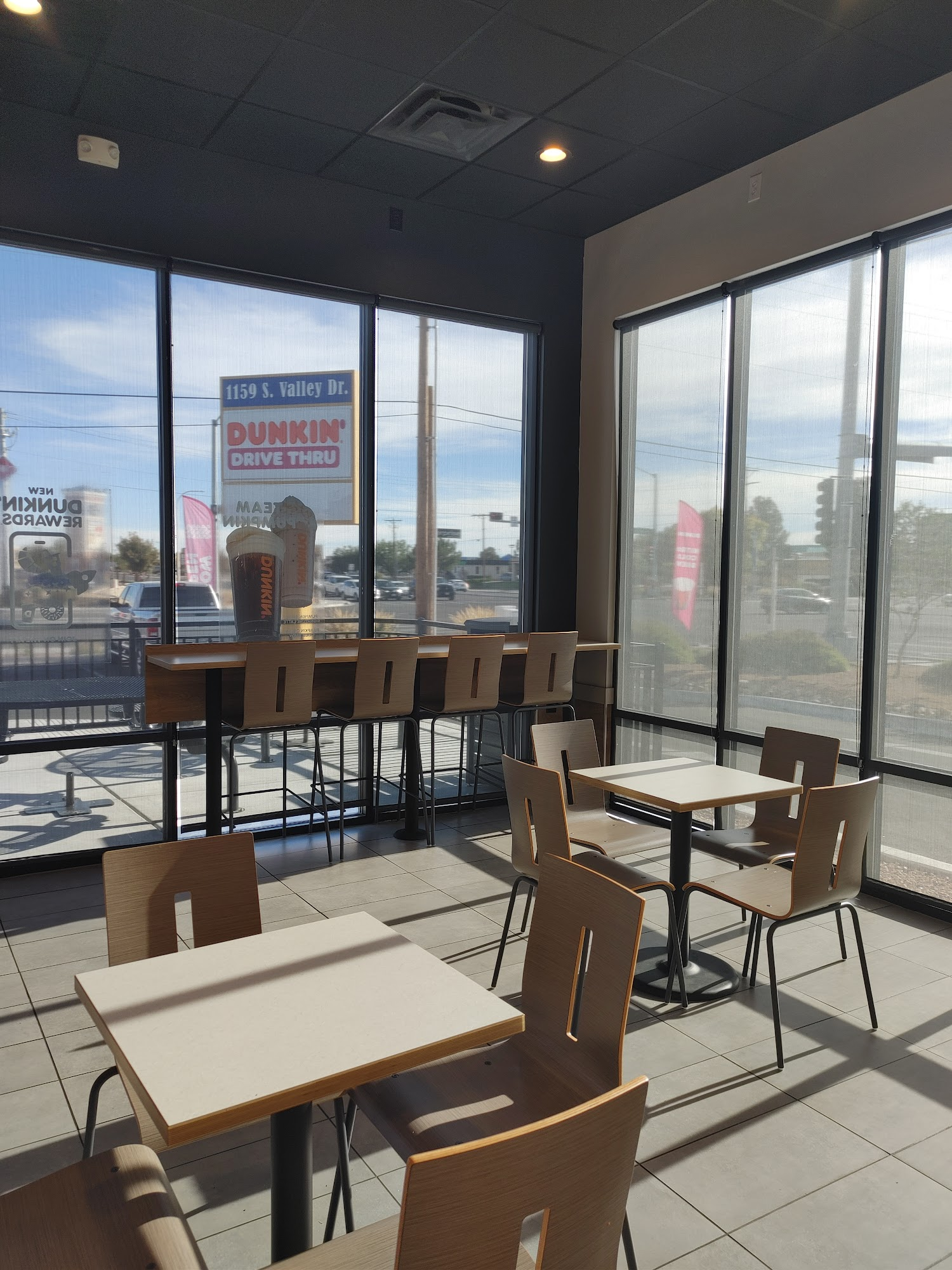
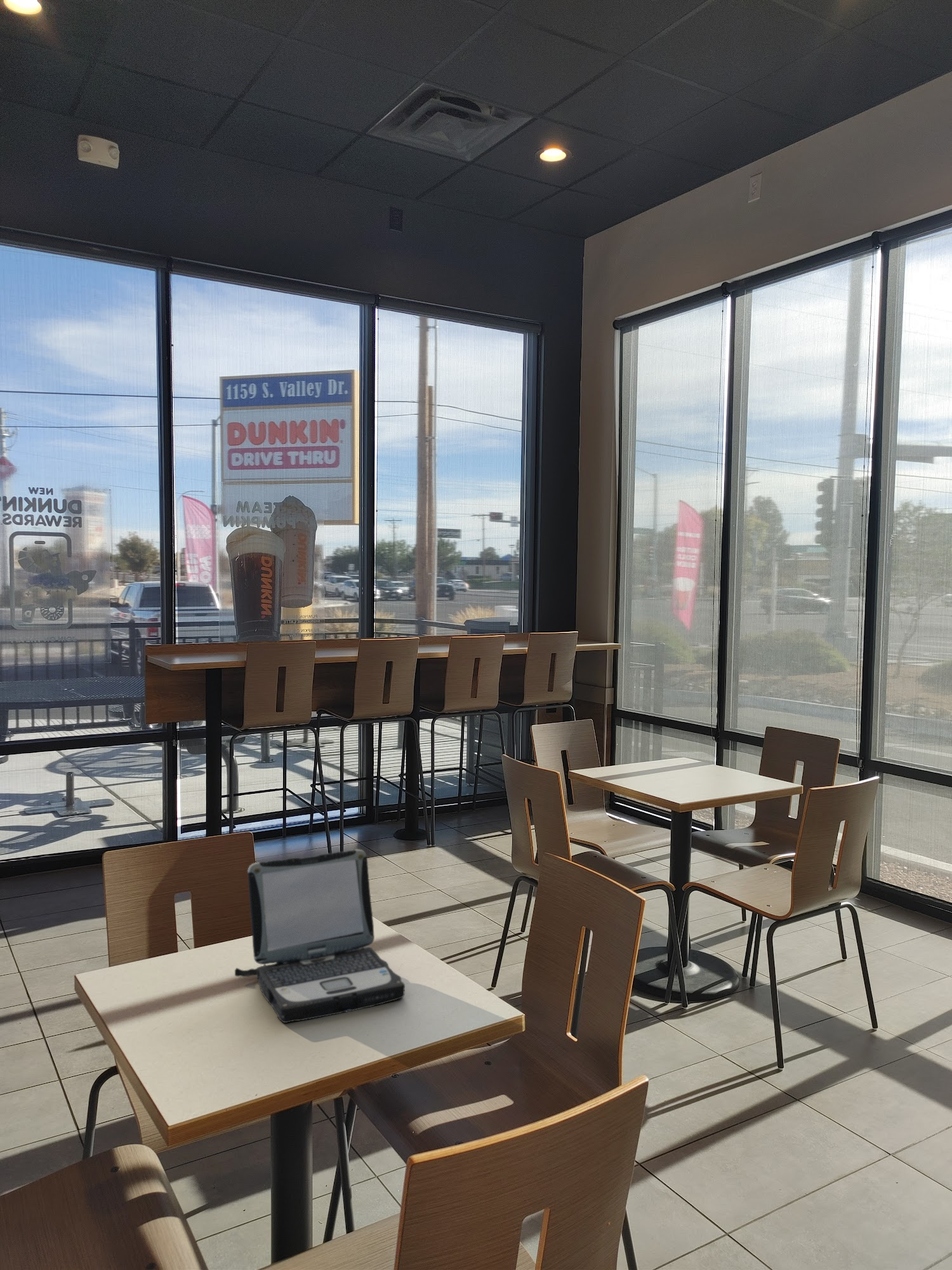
+ laptop (322, 928)
